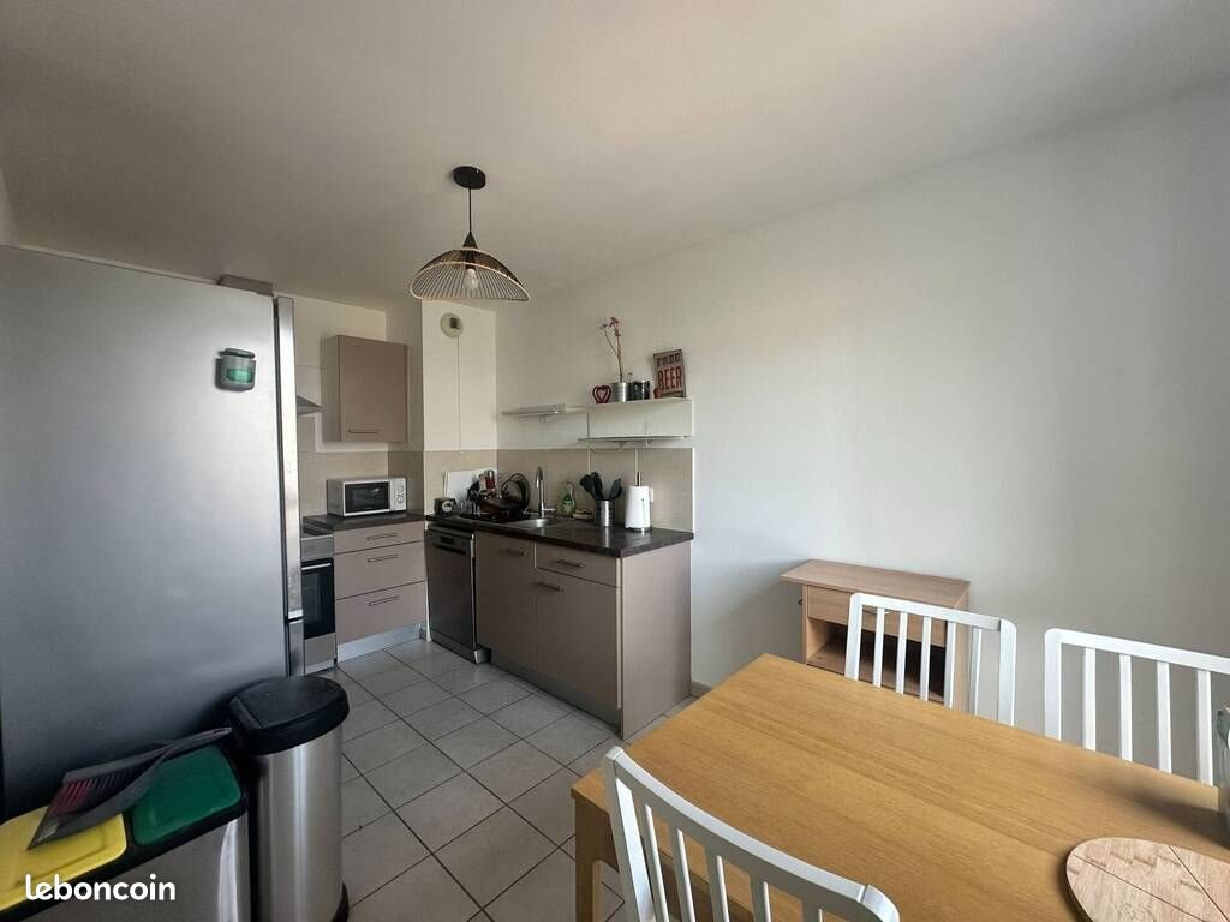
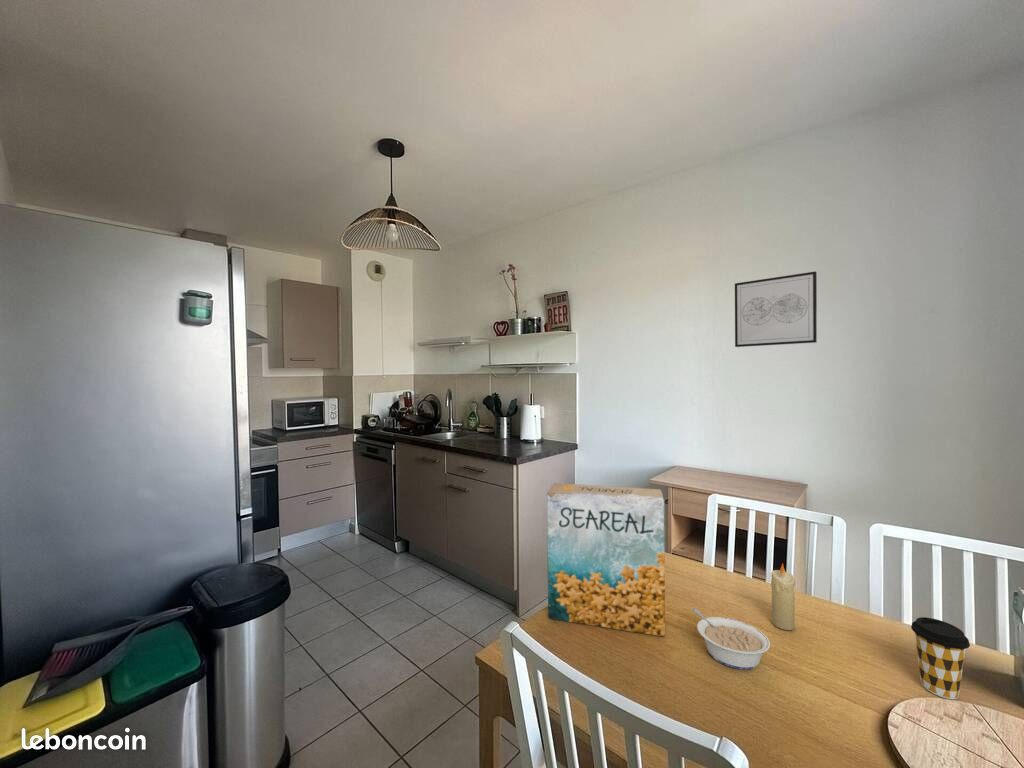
+ cereal box (604, 553)
+ candle (783, 594)
+ legume (729, 641)
+ coffee cup (939, 658)
+ wall art (773, 311)
